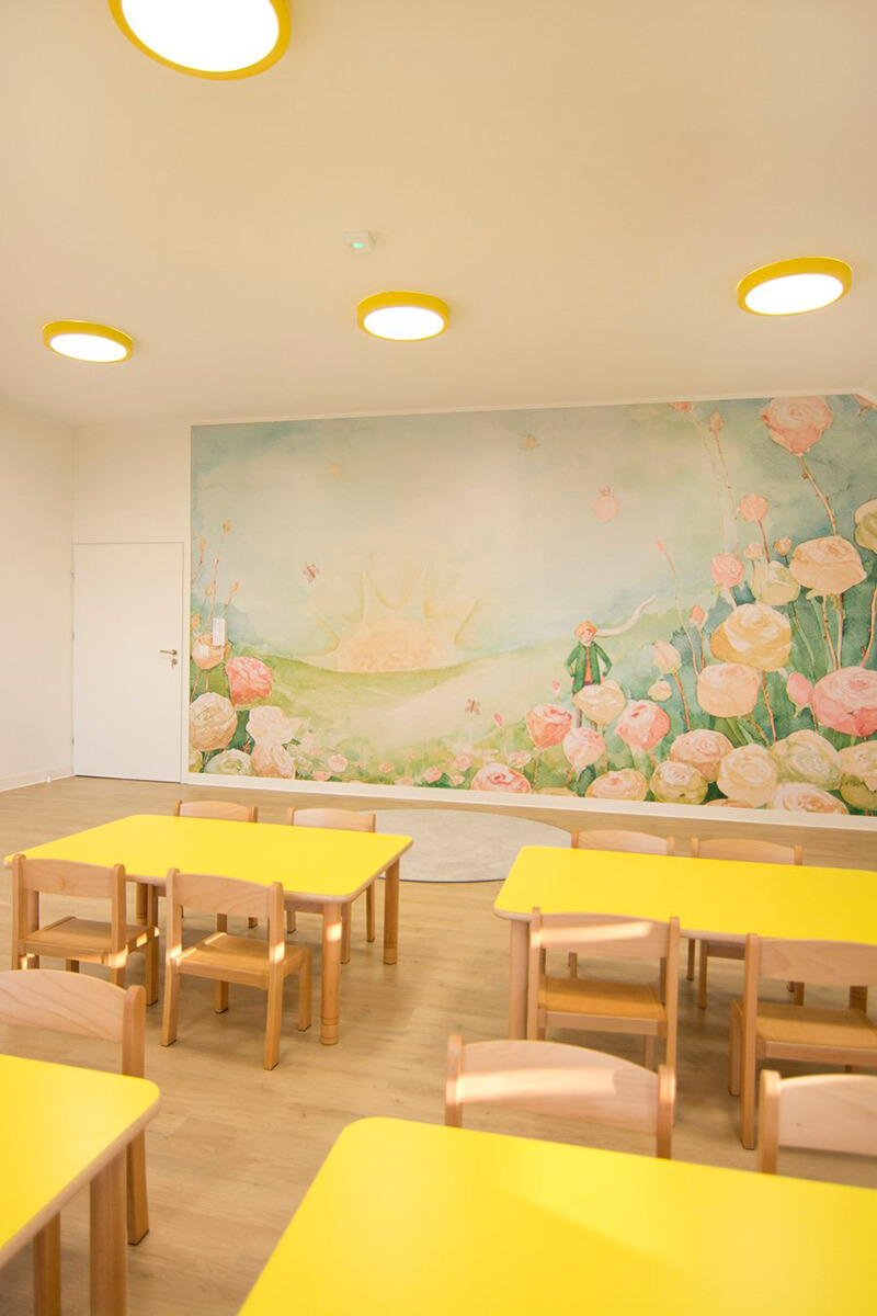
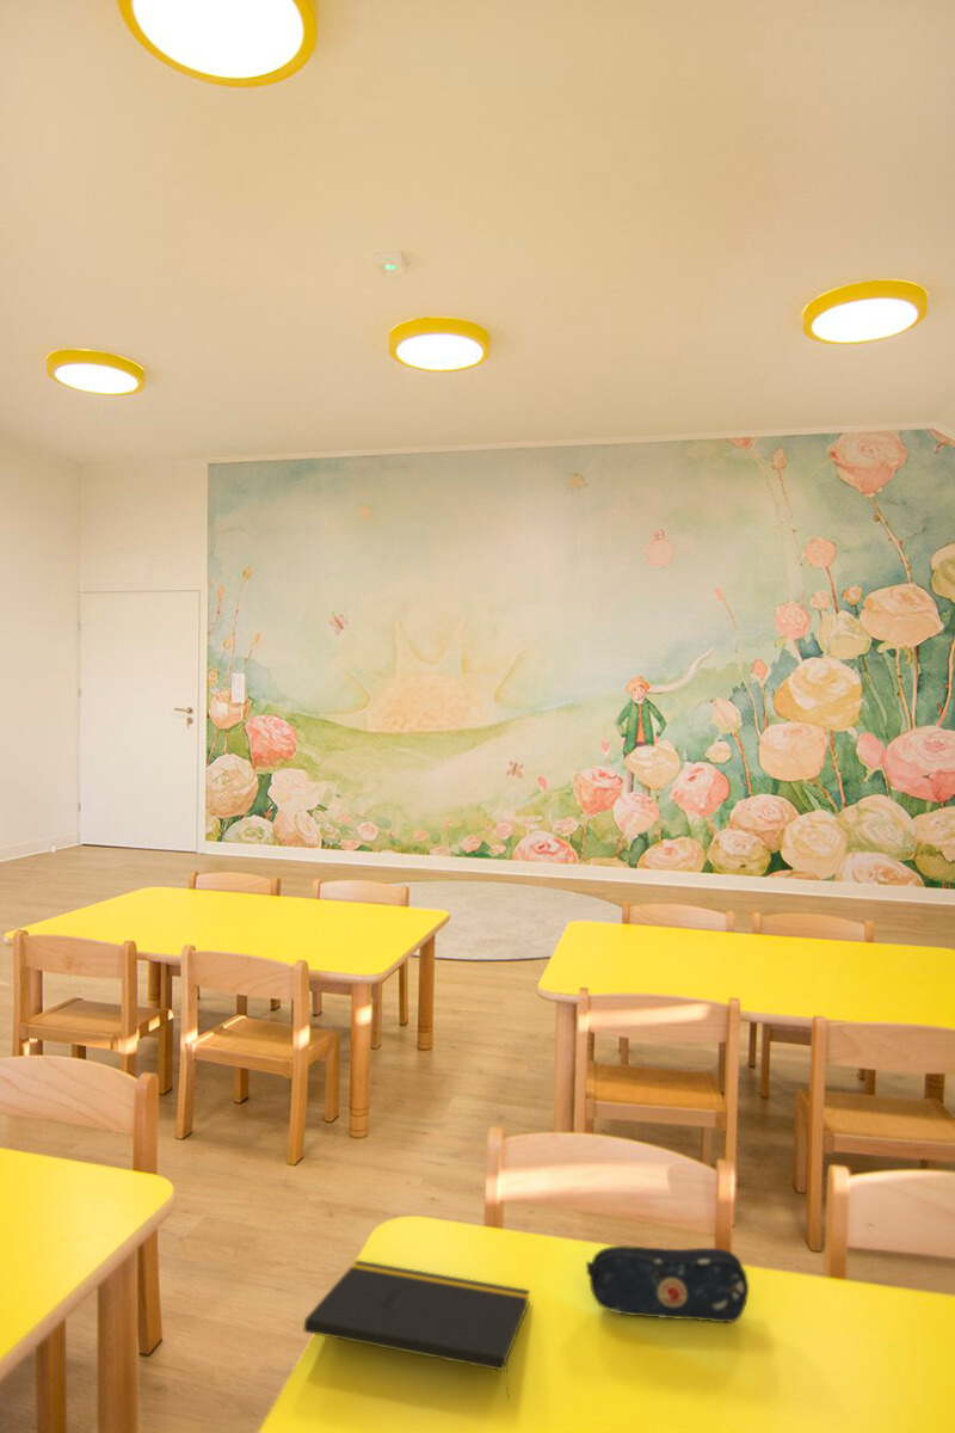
+ pencil case (668, 1283)
+ notepad (421, 1310)
